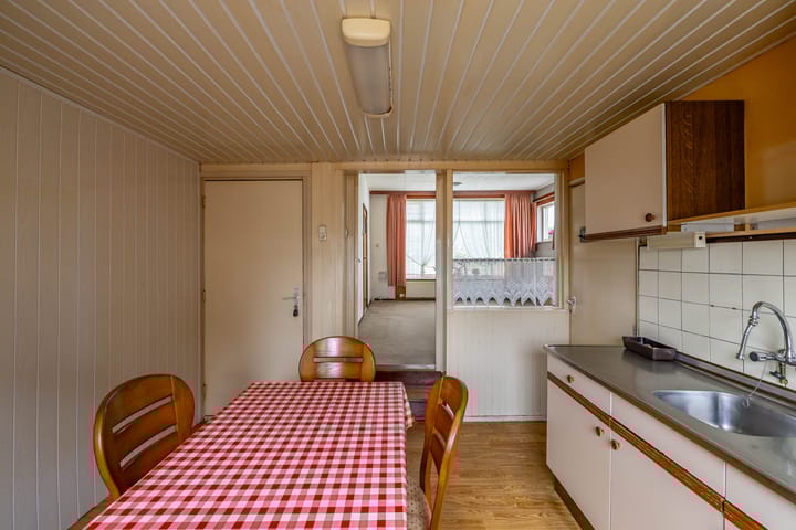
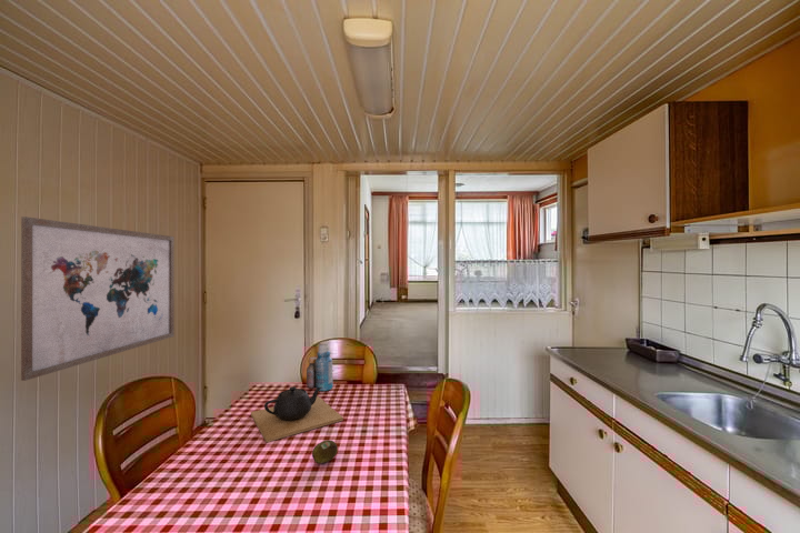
+ wall art (116, 291)
+ bottle (319, 364)
+ fruit (324, 451)
+ teapot (296, 402)
